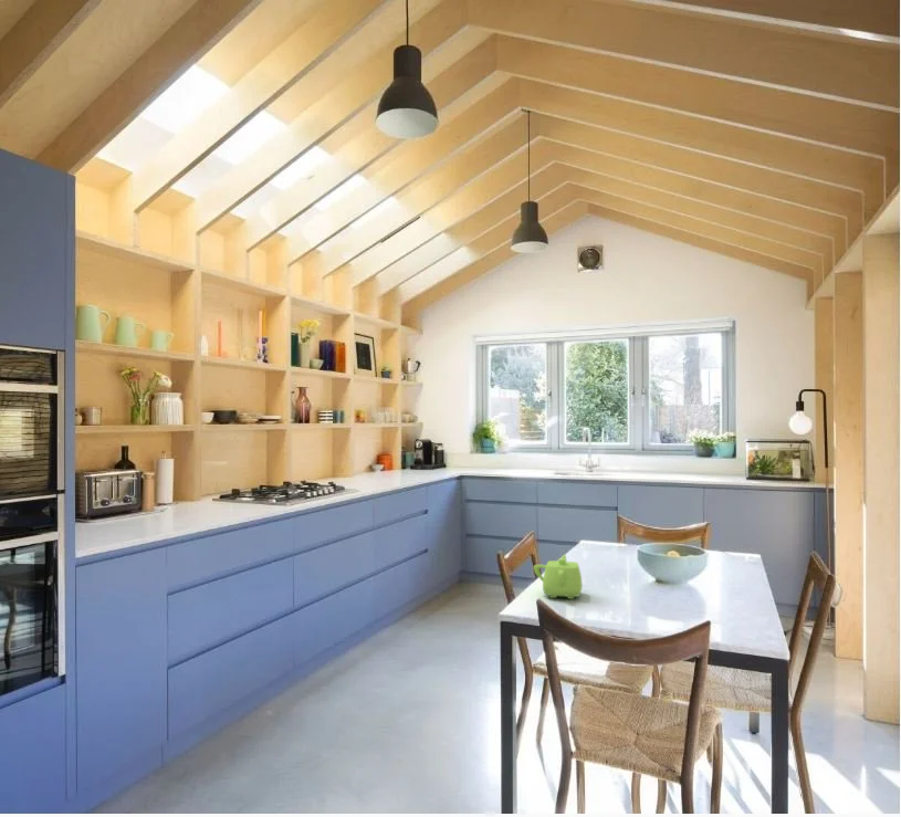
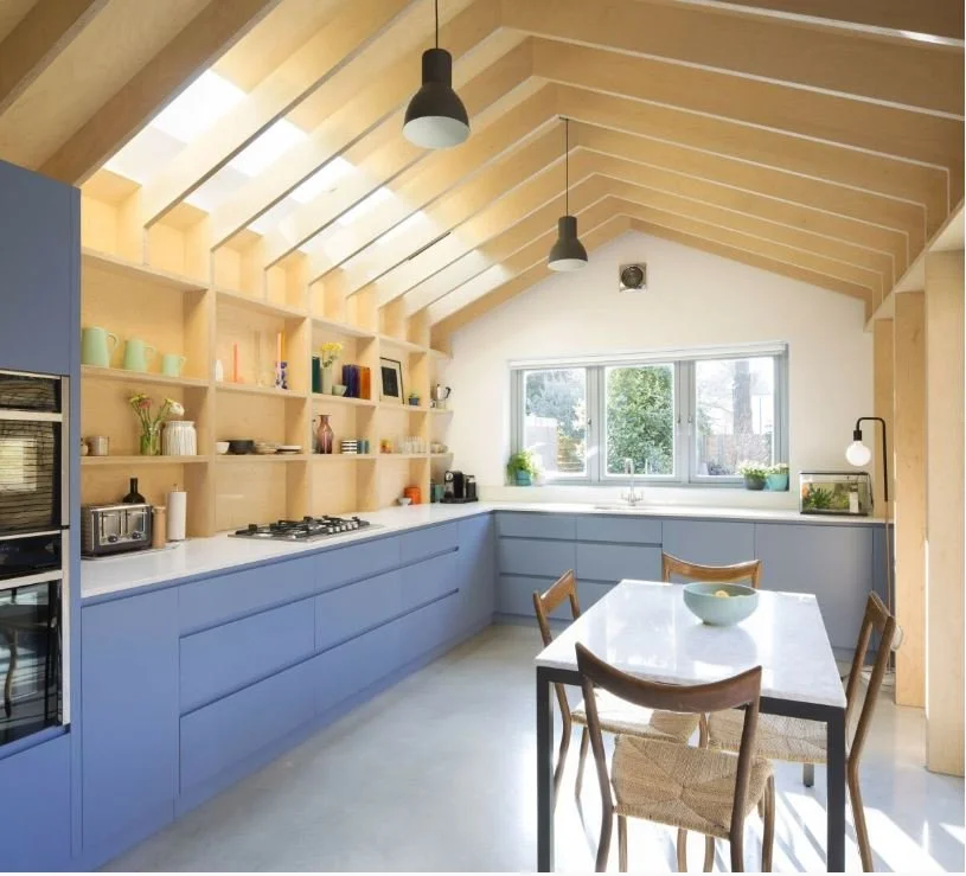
- teapot (557, 576)
